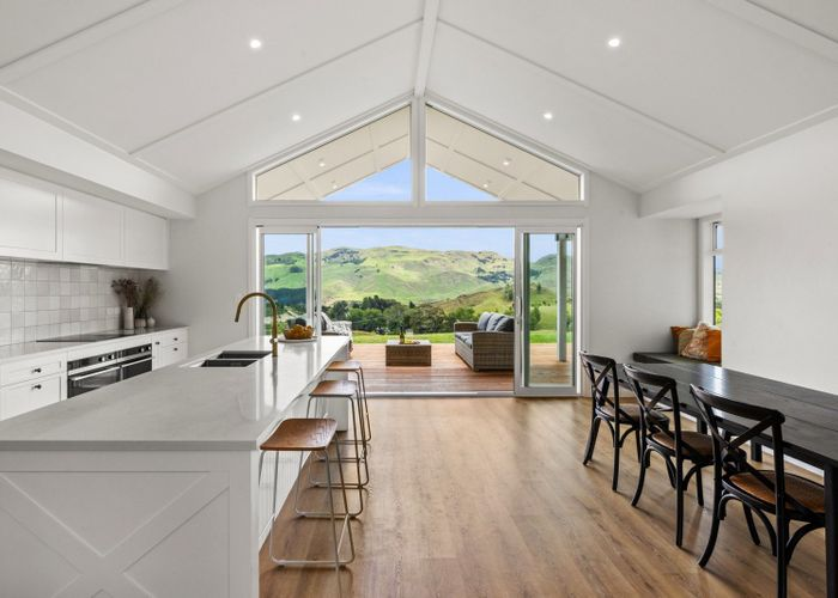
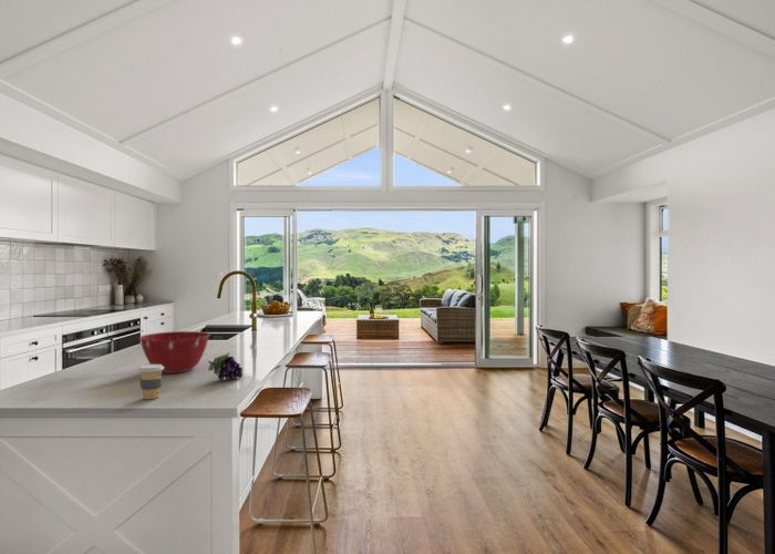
+ mixing bowl (175, 352)
+ fruit (225, 365)
+ coffee cup (151, 381)
